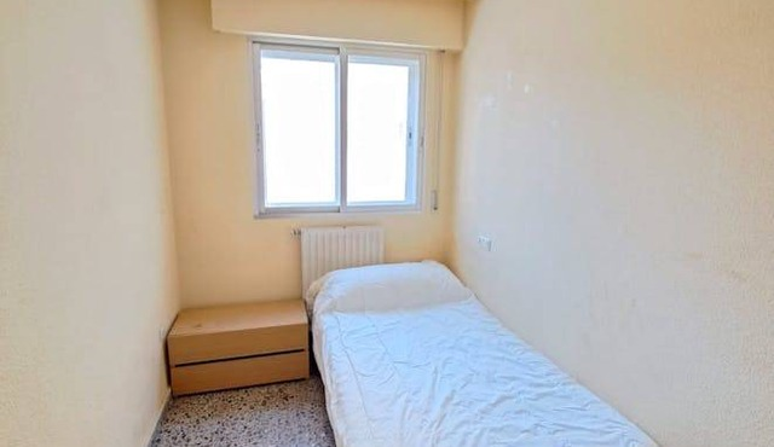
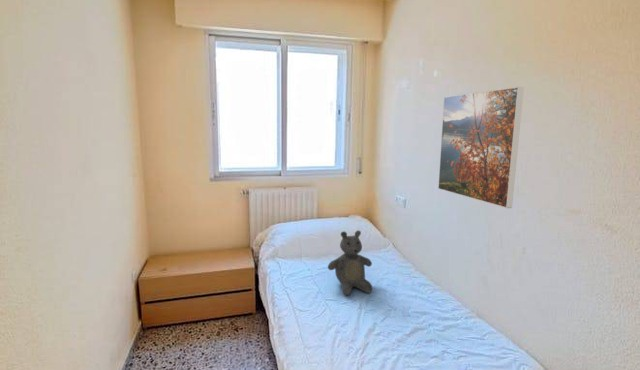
+ teddy bear (353, 260)
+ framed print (474, 146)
